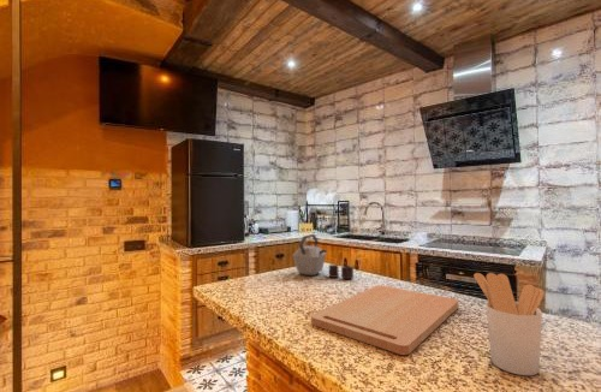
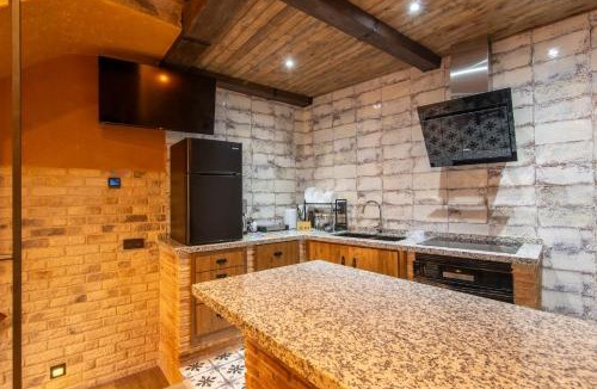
- utensil holder (505, 316)
- cutting board (388, 310)
- kettle (323, 255)
